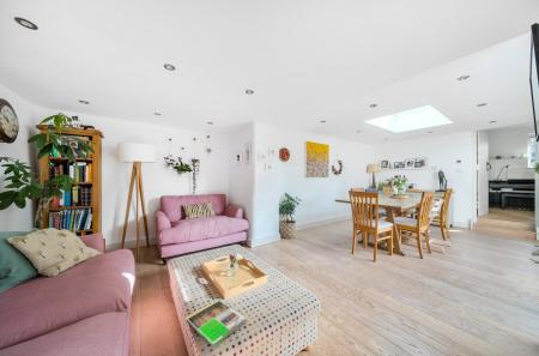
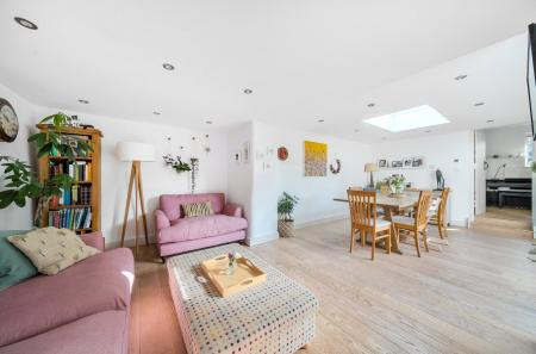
- magazine (216, 319)
